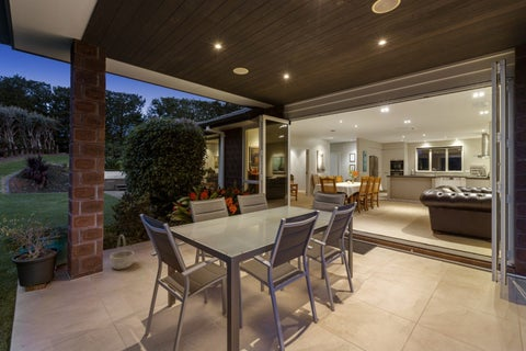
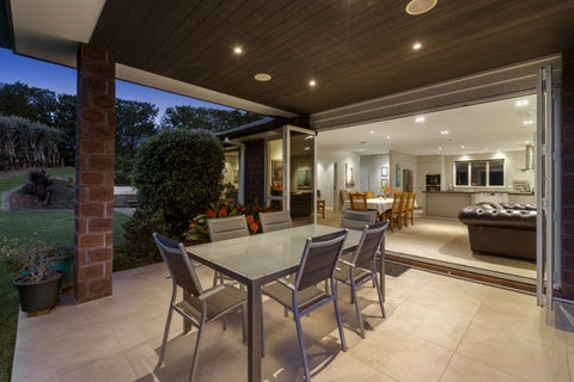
- basket (122, 251)
